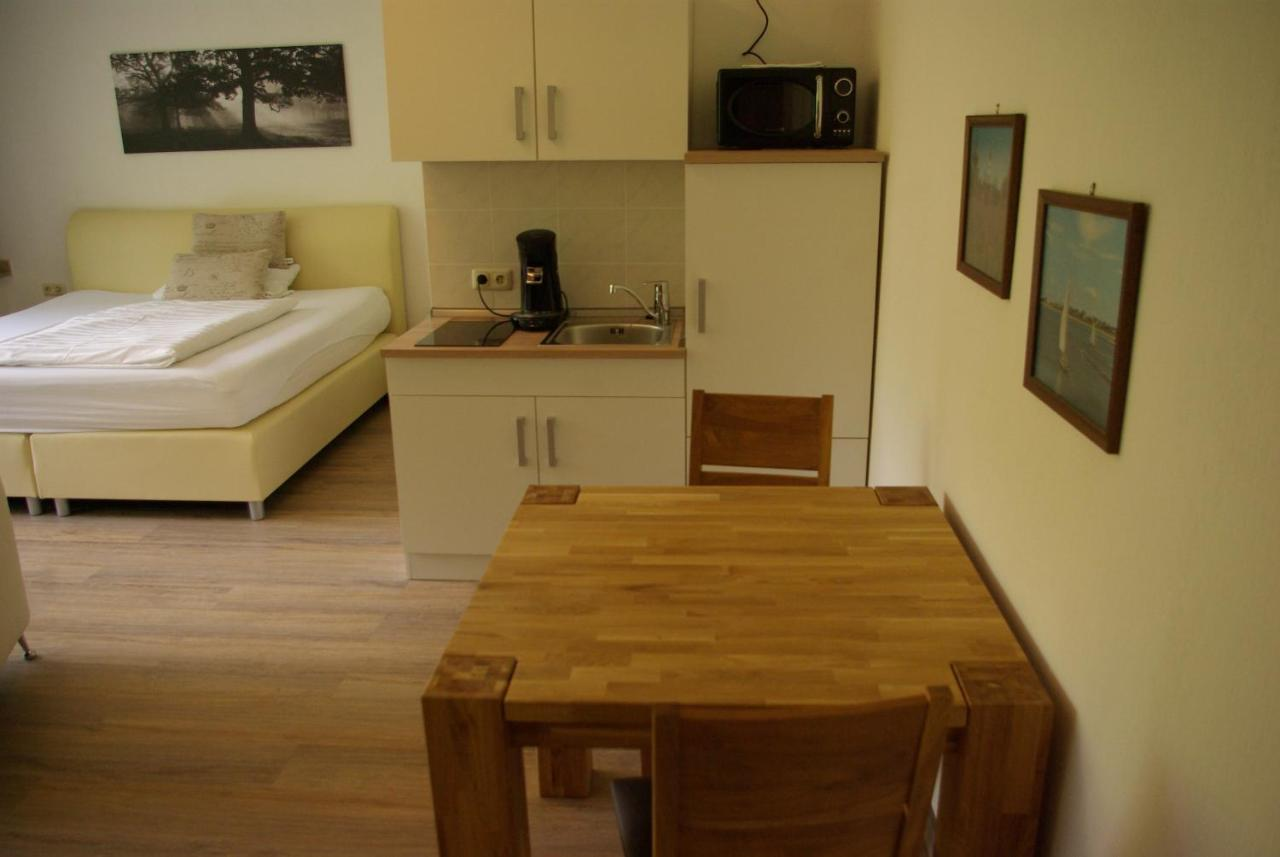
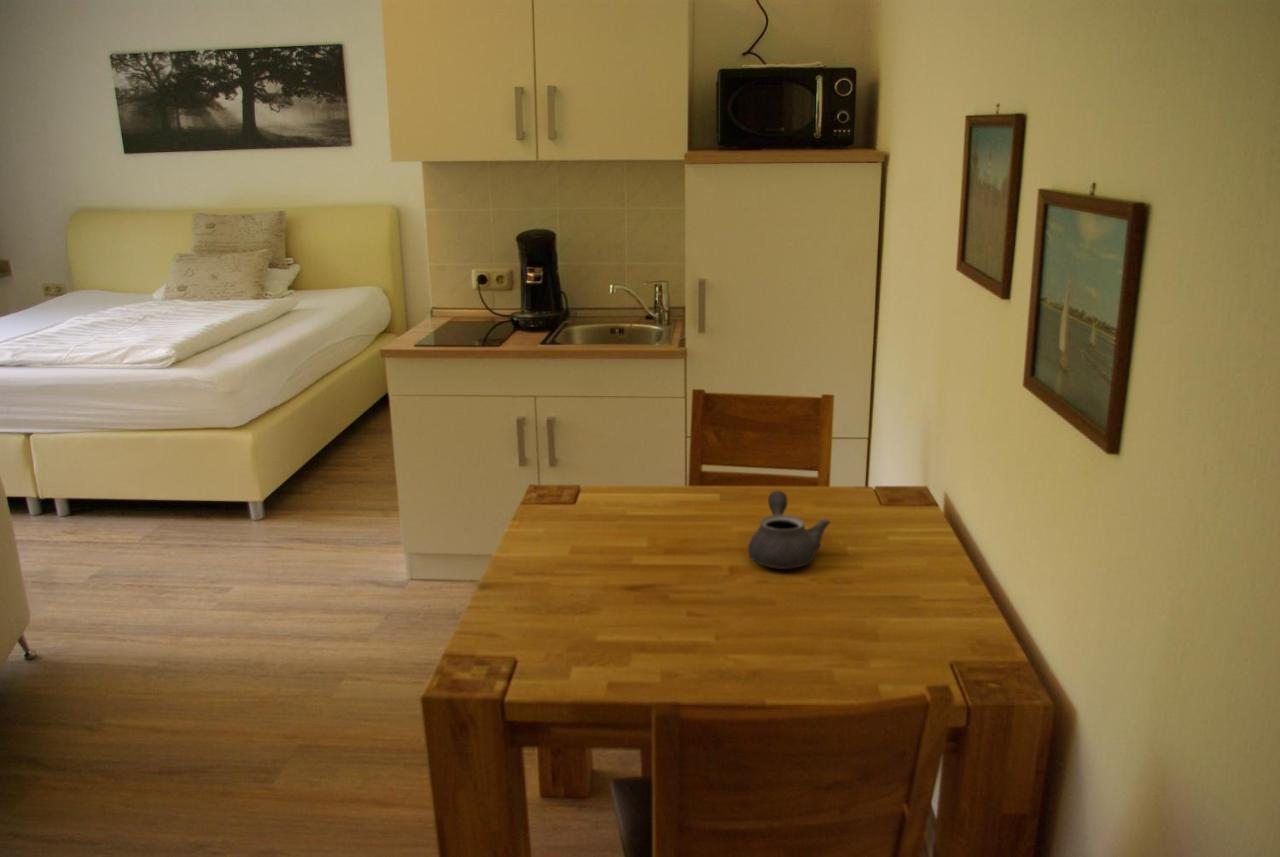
+ teapot (785, 528)
